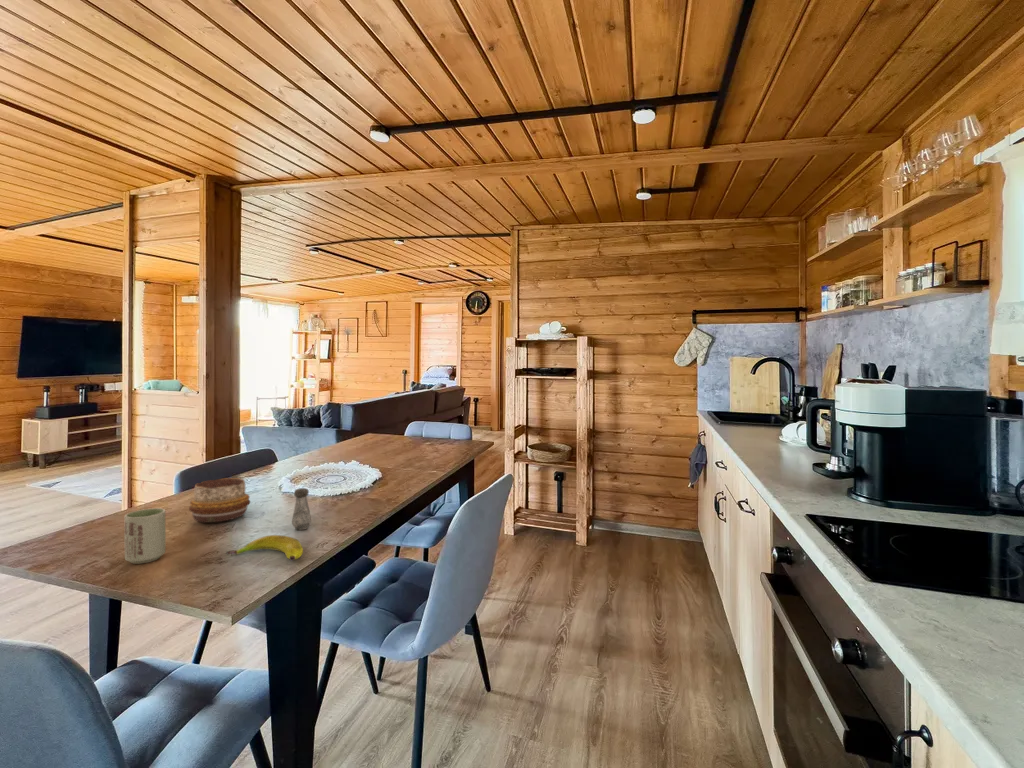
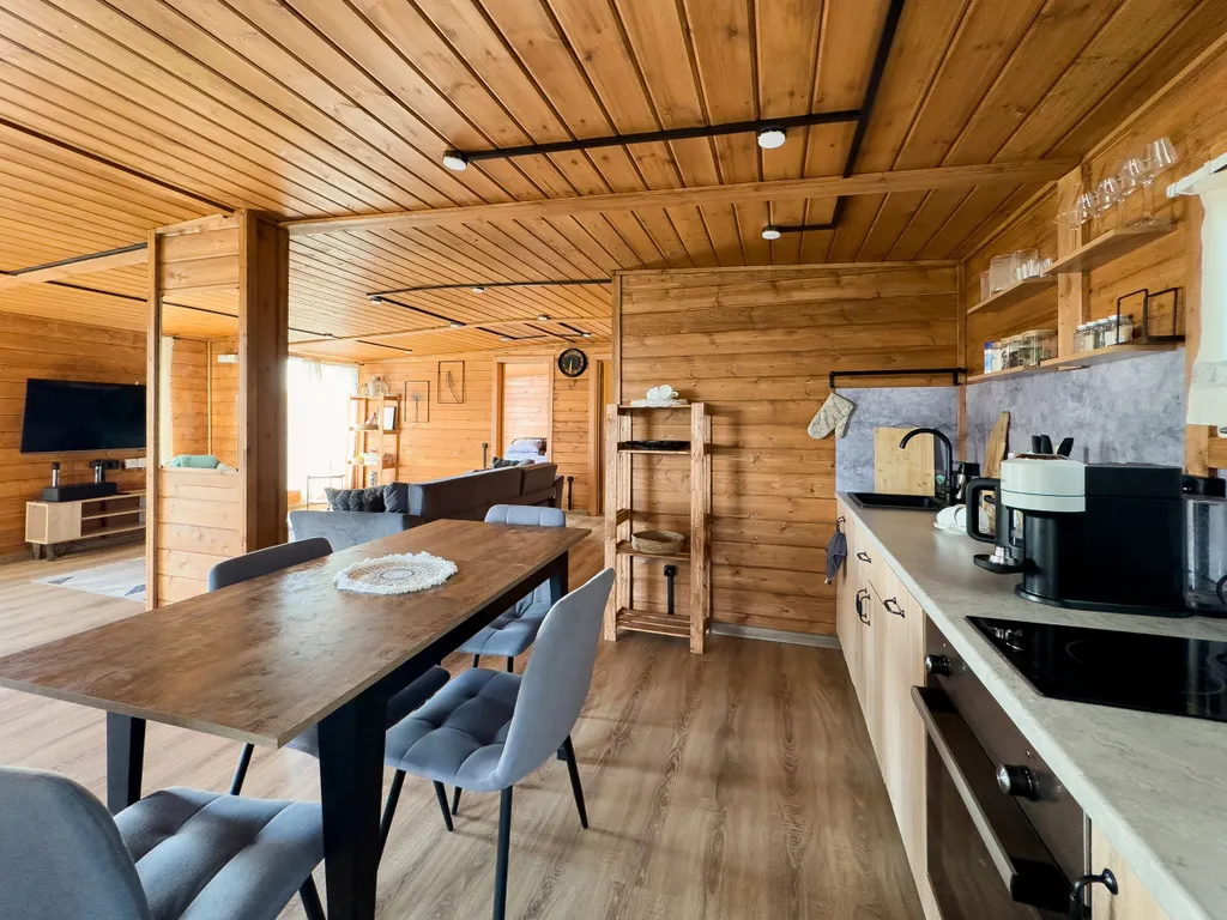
- banana (274, 547)
- decorative bowl (220, 500)
- salt shaker (301, 508)
- cup (145, 535)
